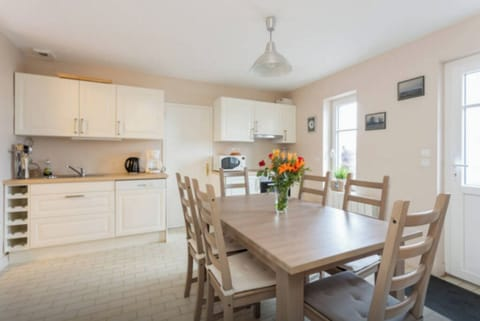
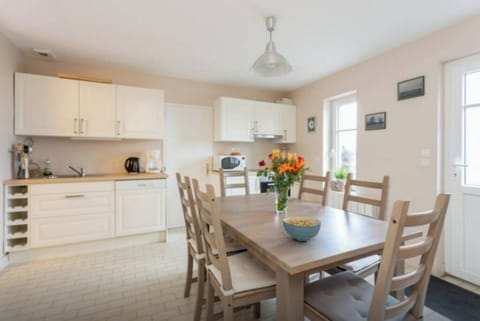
+ cereal bowl (301, 230)
